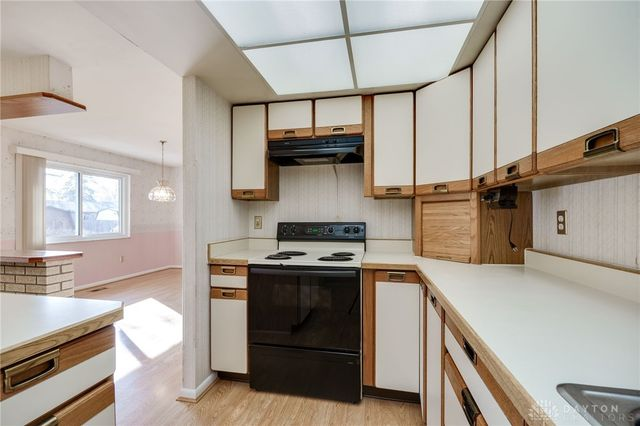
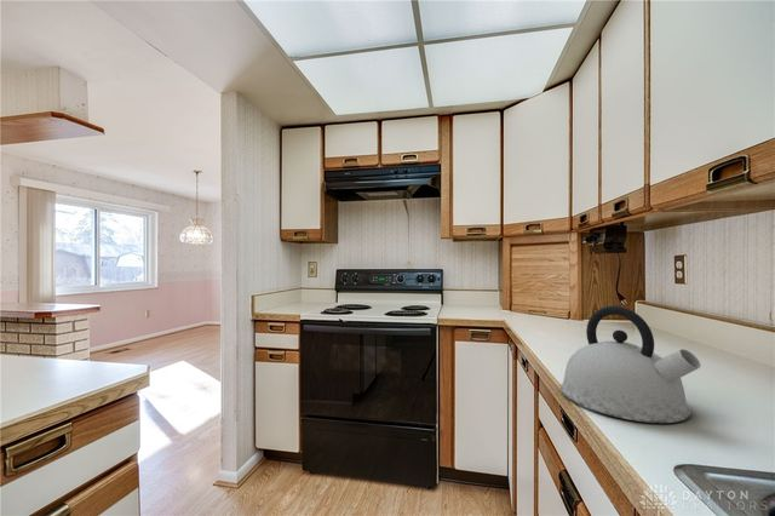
+ kettle (625, 352)
